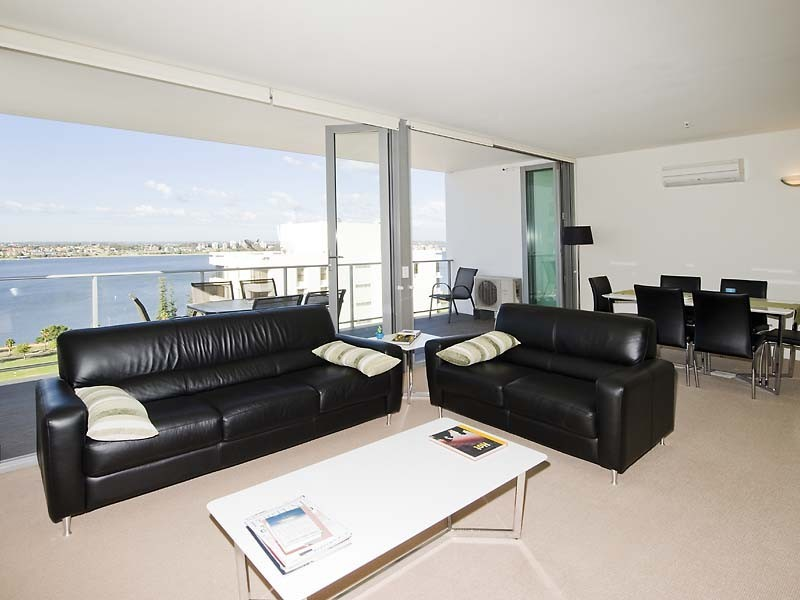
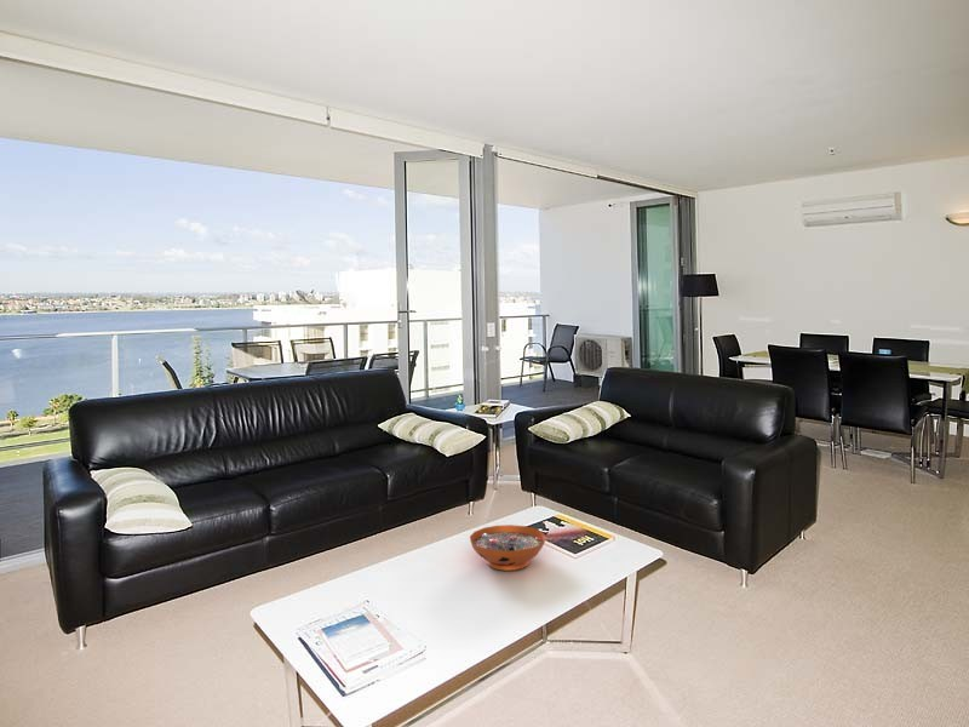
+ decorative bowl (508, 549)
